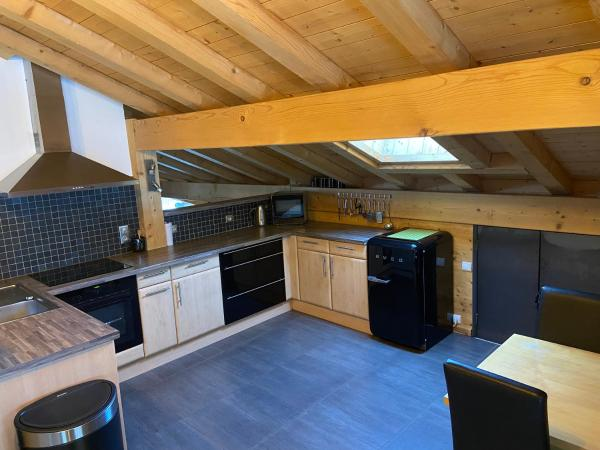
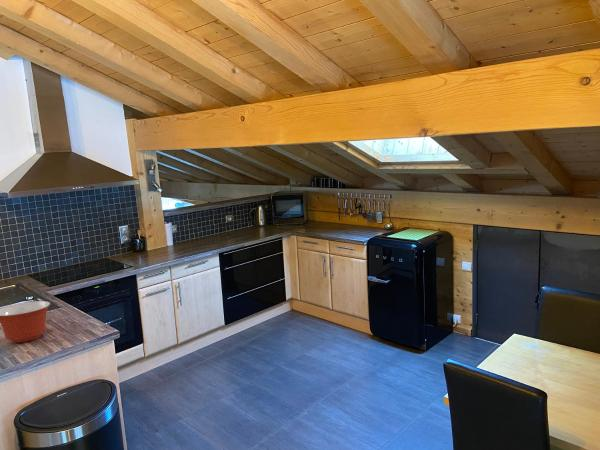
+ mixing bowl (24, 323)
